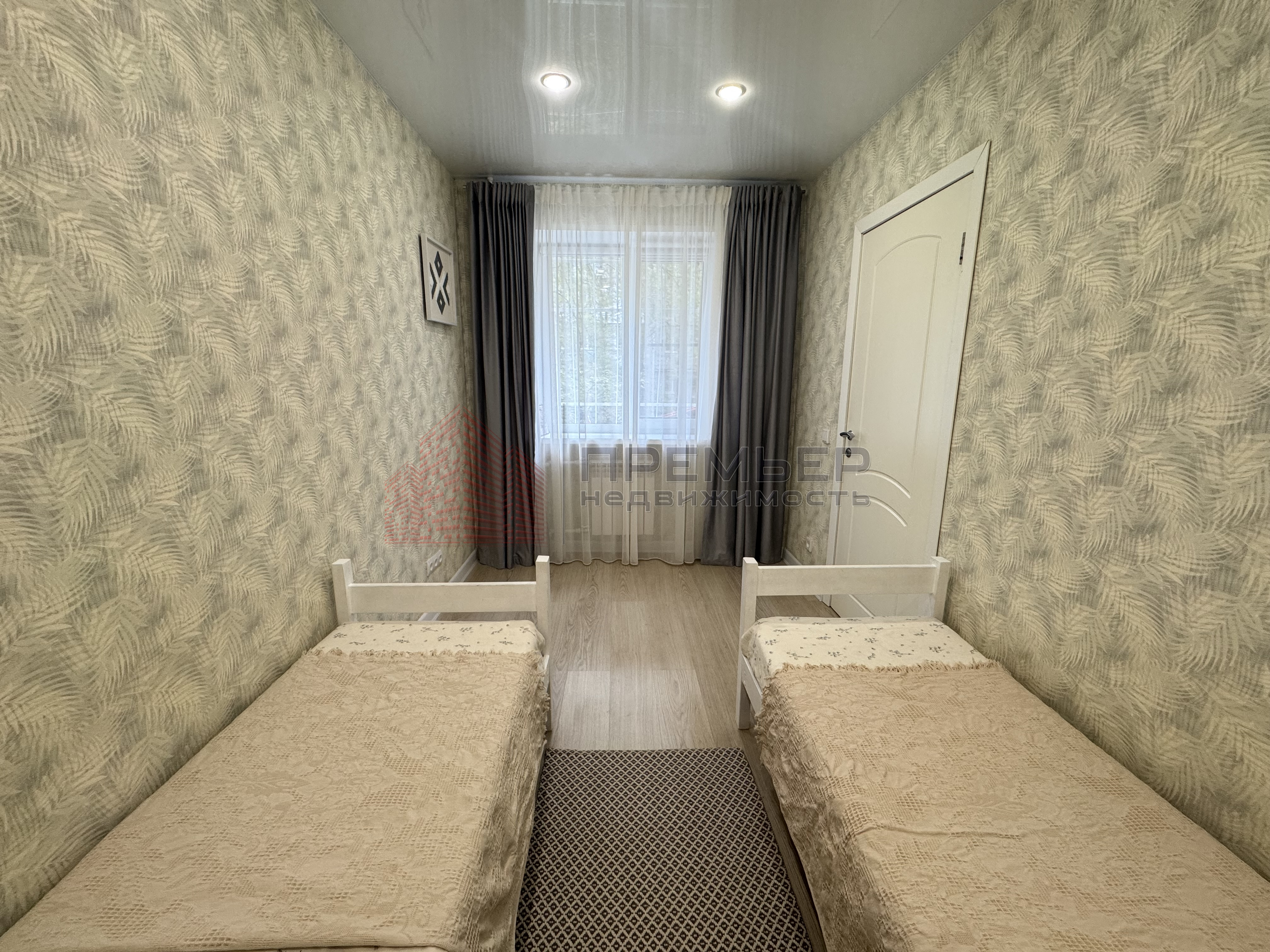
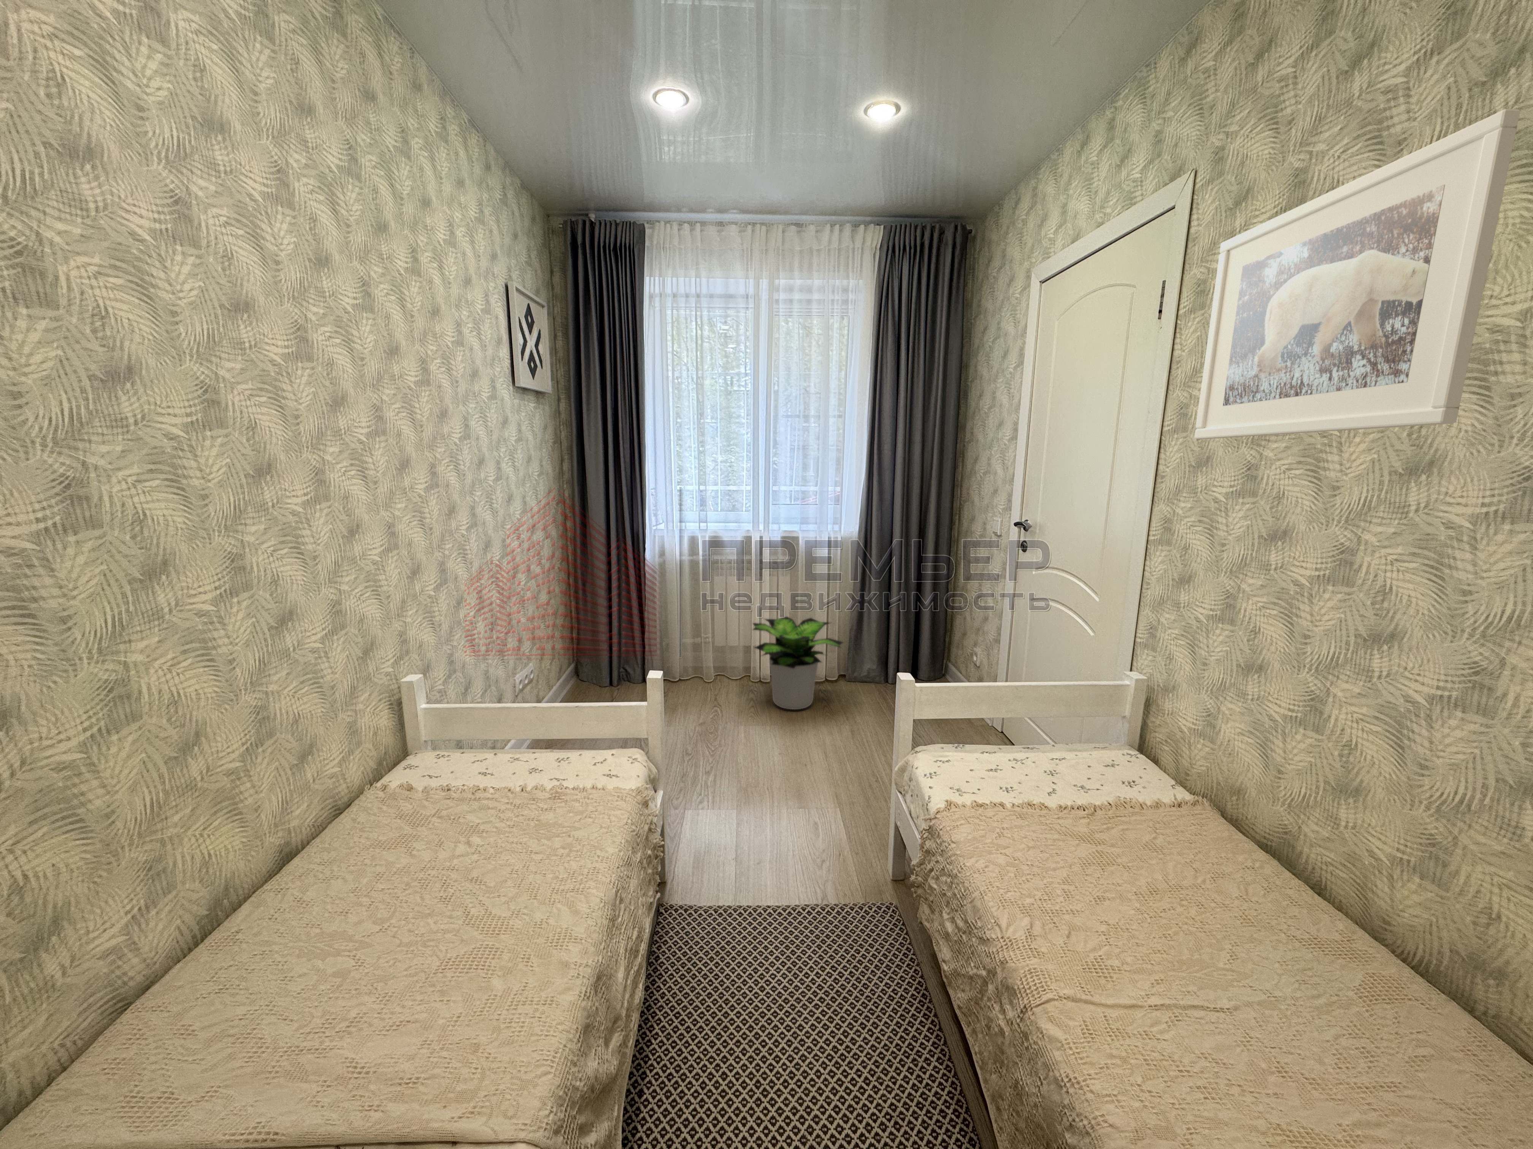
+ potted plant (798, 664)
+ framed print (1316, 316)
